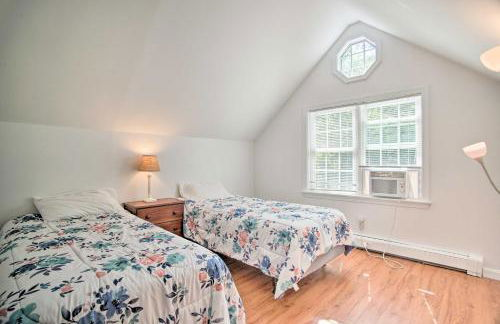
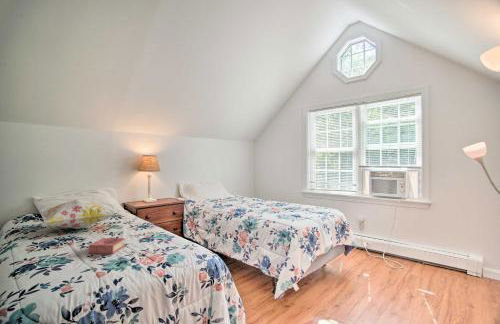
+ book (107, 245)
+ decorative pillow (76, 213)
